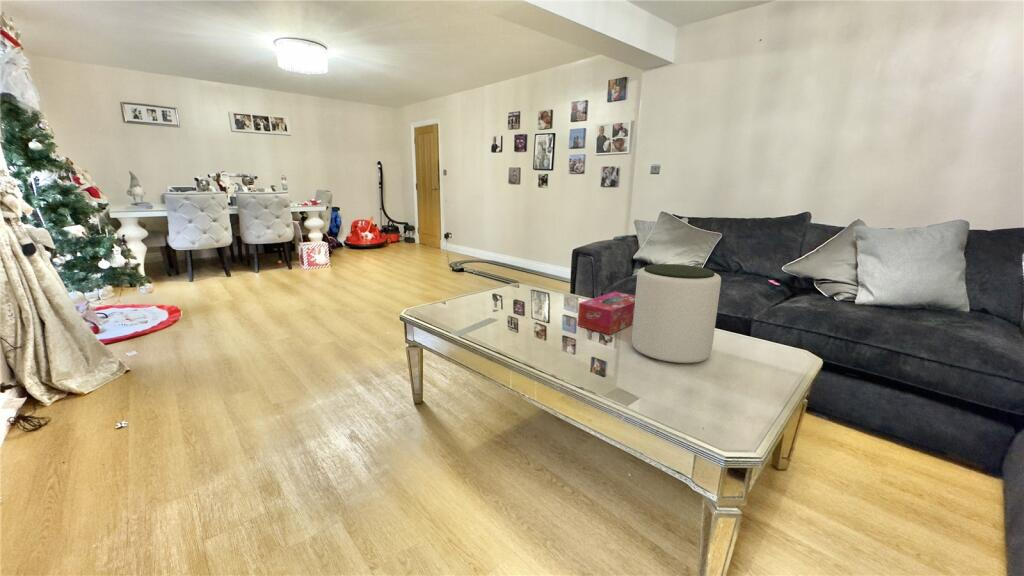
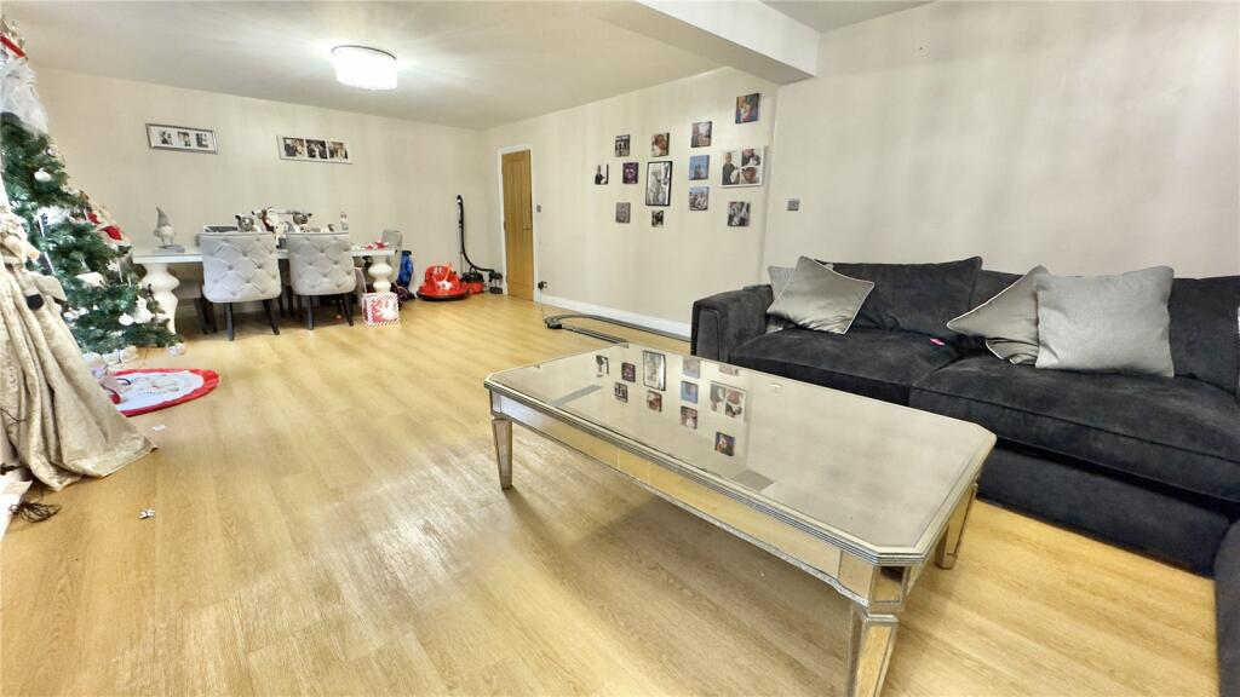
- tissue box (612, 311)
- plant pot (673, 311)
